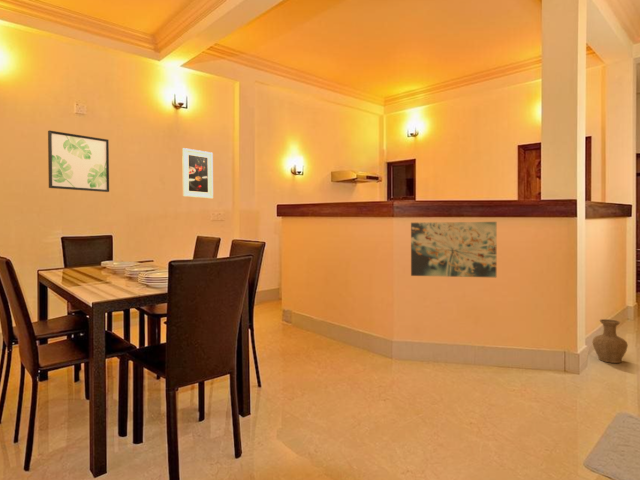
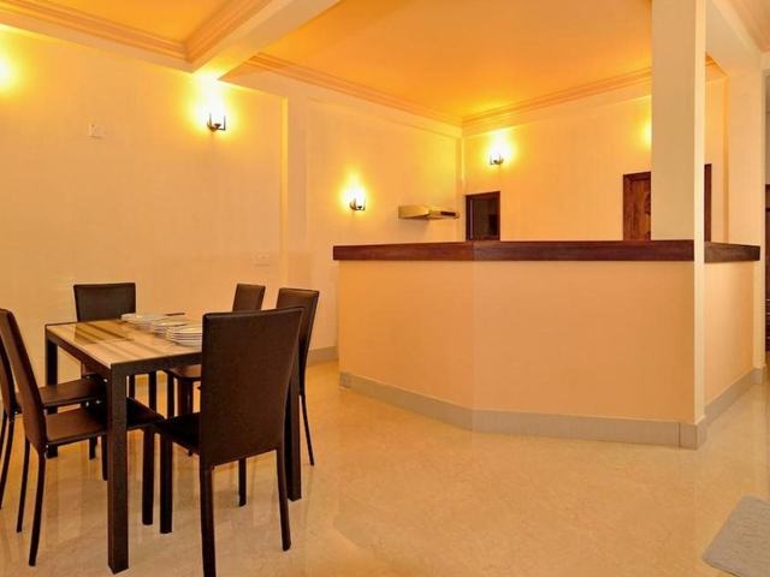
- vase (609, 340)
- wall art (79, 162)
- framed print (198, 174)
- wall art (452, 249)
